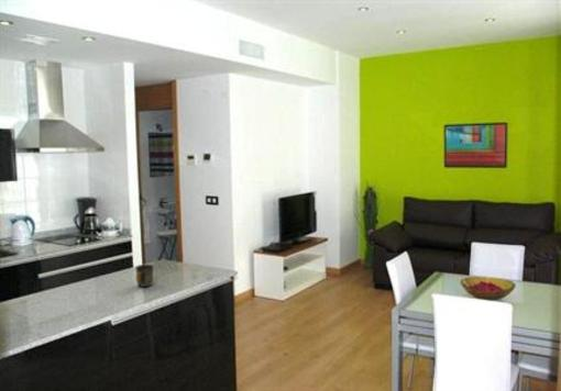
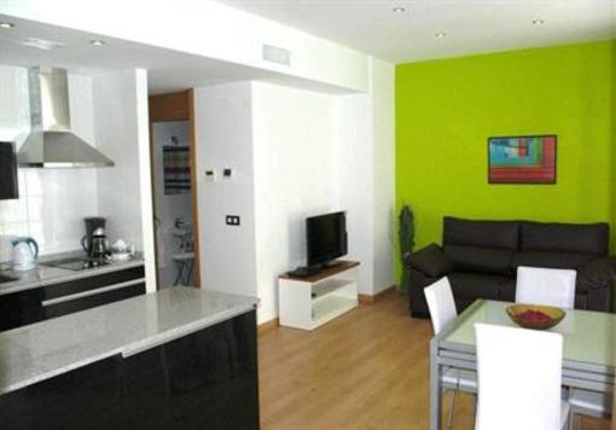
- mug (142, 276)
